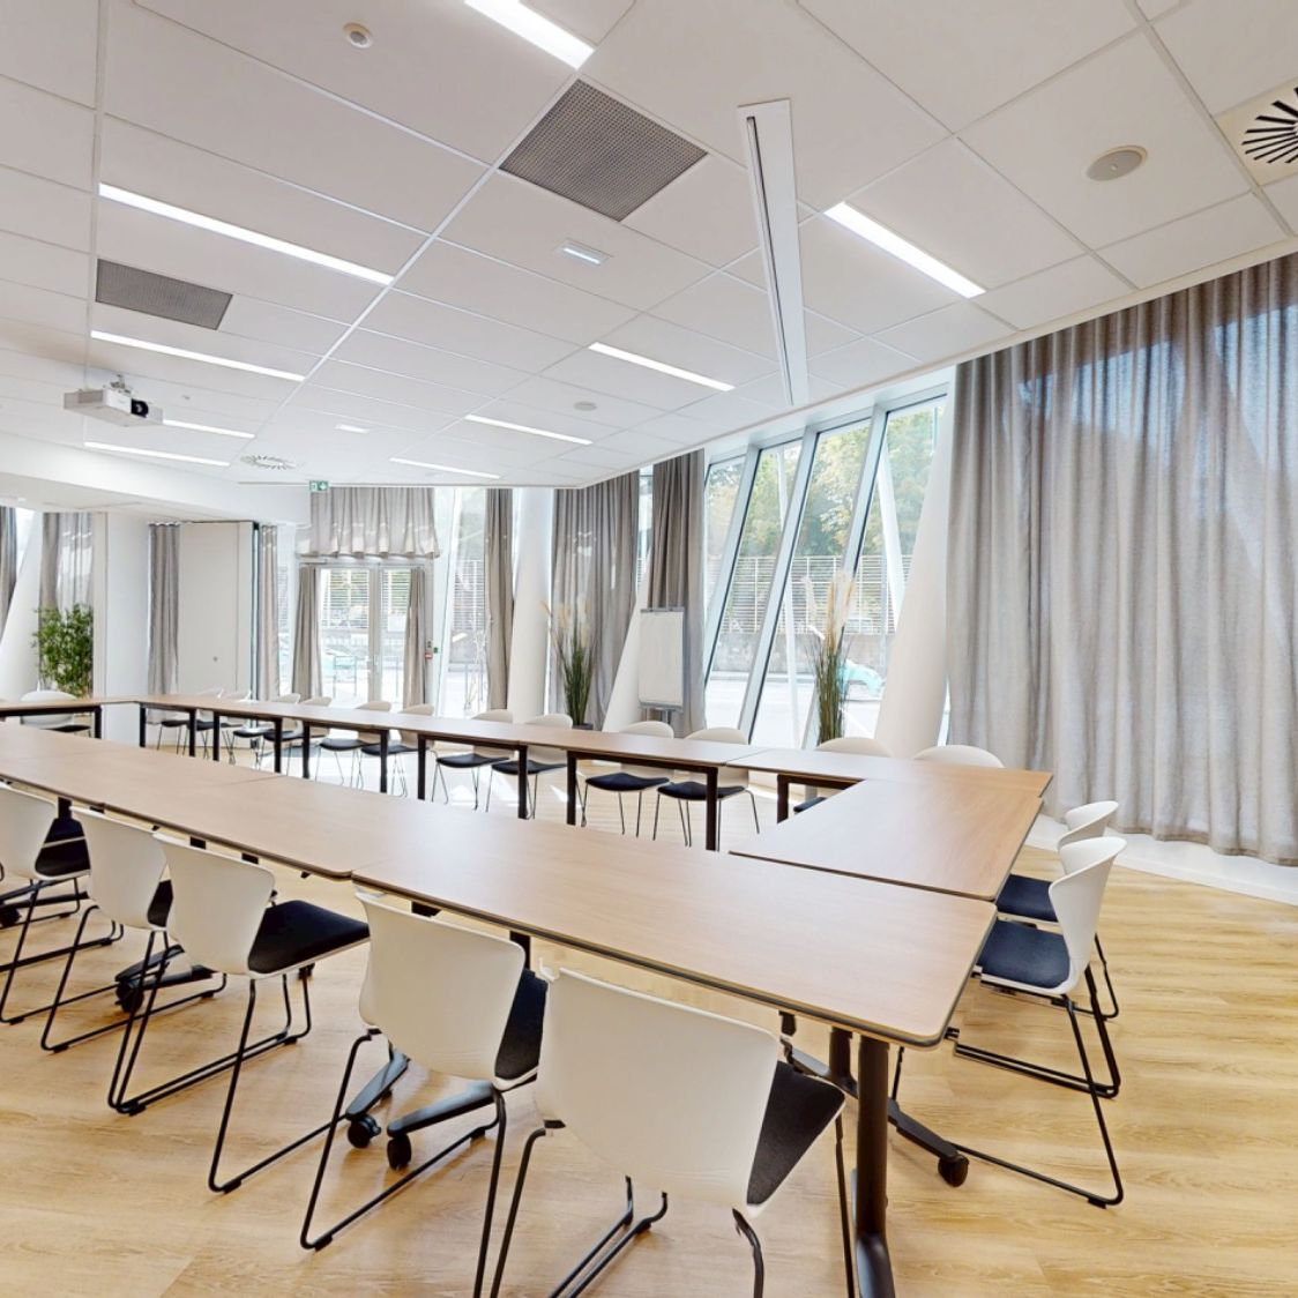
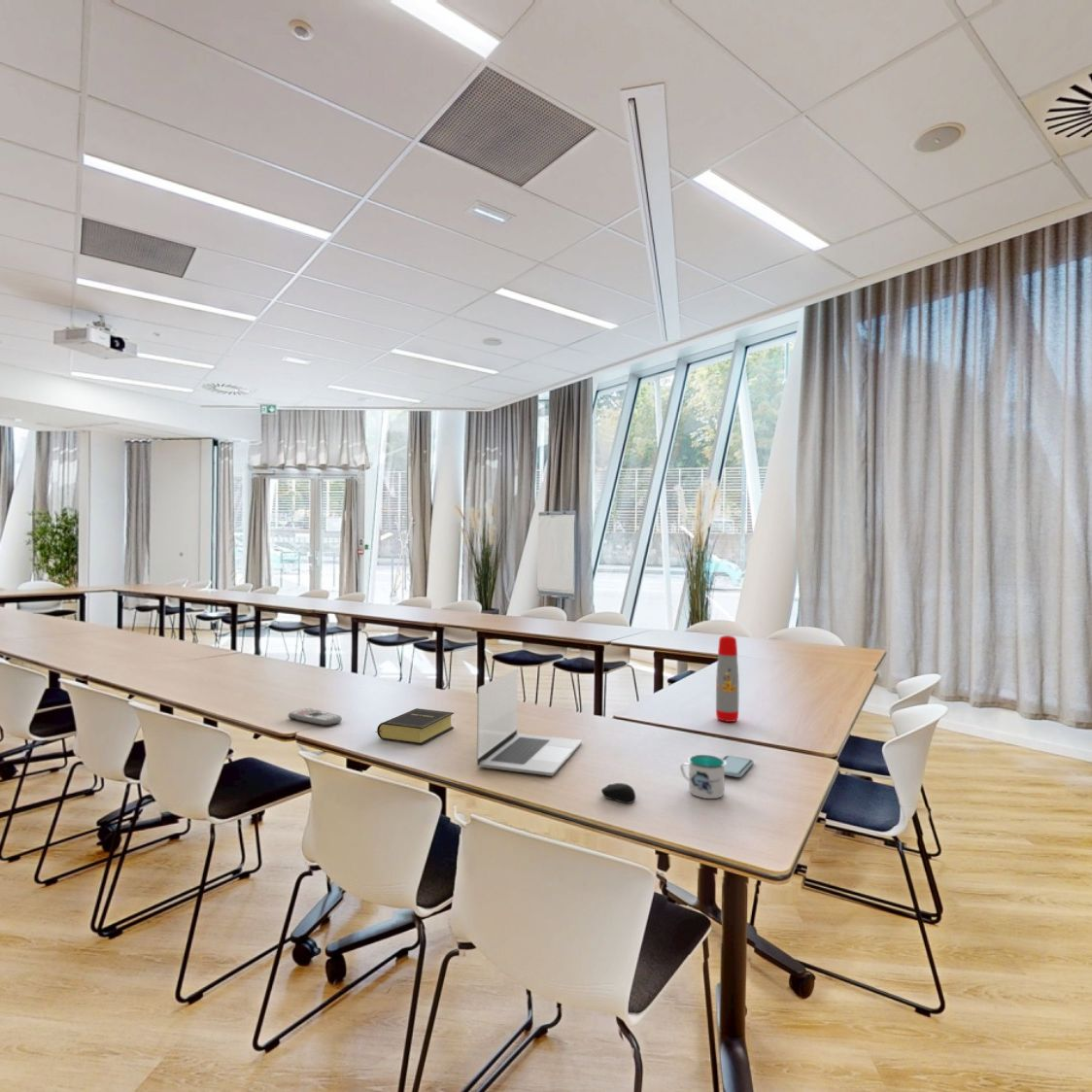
+ remote control (316, 717)
+ mug (701, 775)
+ book (415, 726)
+ smartphone (733, 766)
+ water bottle (727, 677)
+ laptop (516, 717)
+ computer mouse (618, 791)
